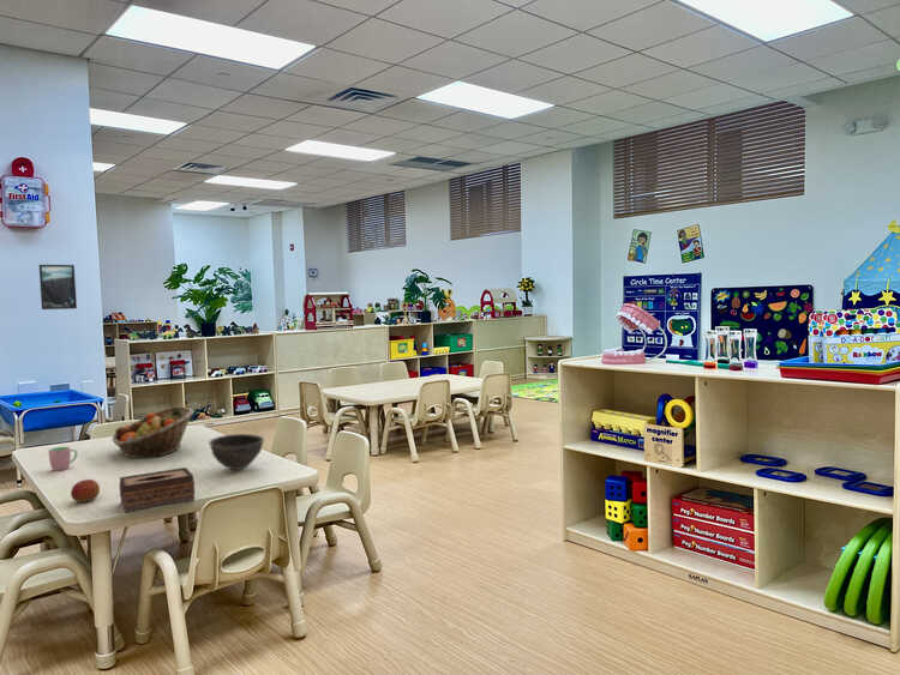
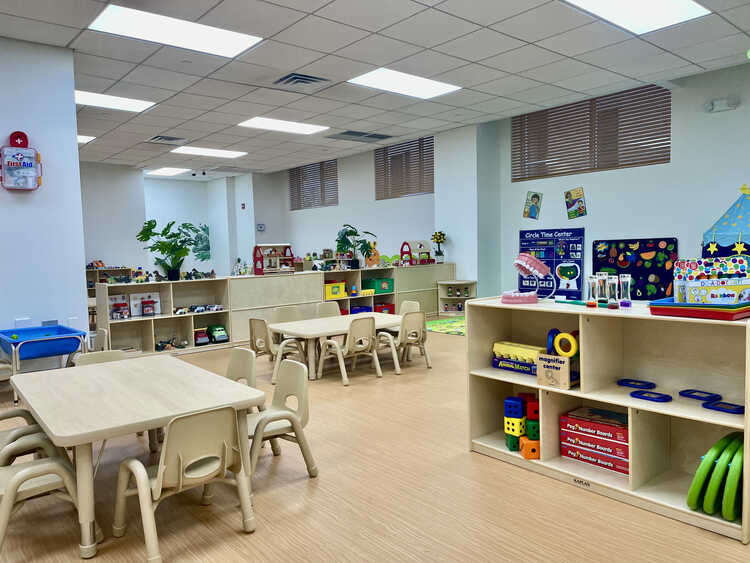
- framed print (58, 287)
- bowl (236, 453)
- cup (62, 458)
- fruit basket (154, 430)
- tissue box (156, 488)
- apple (84, 490)
